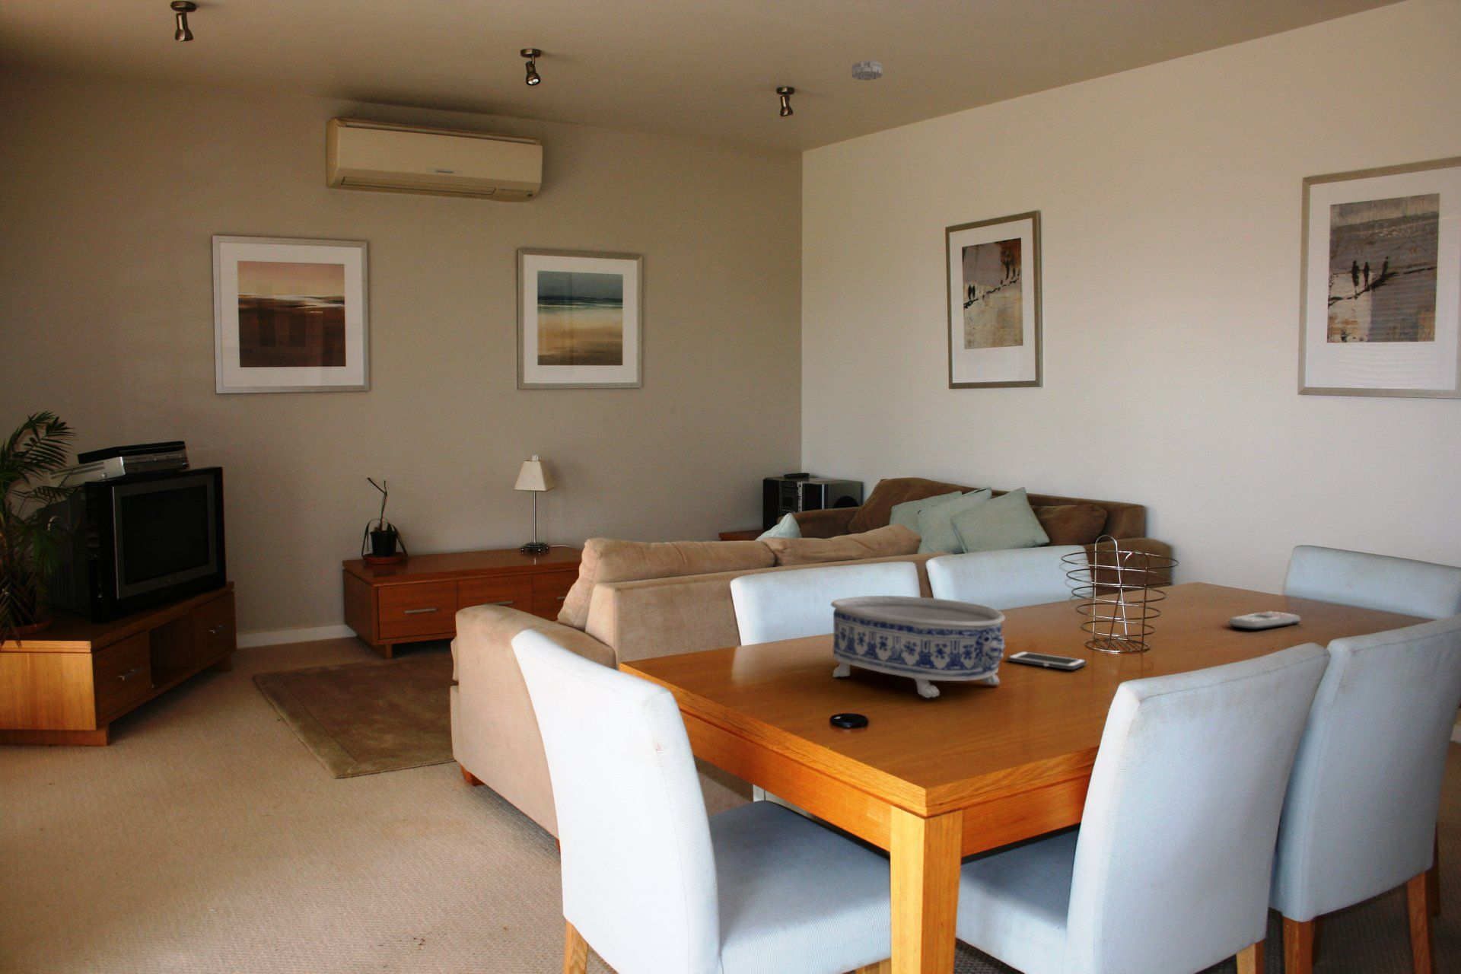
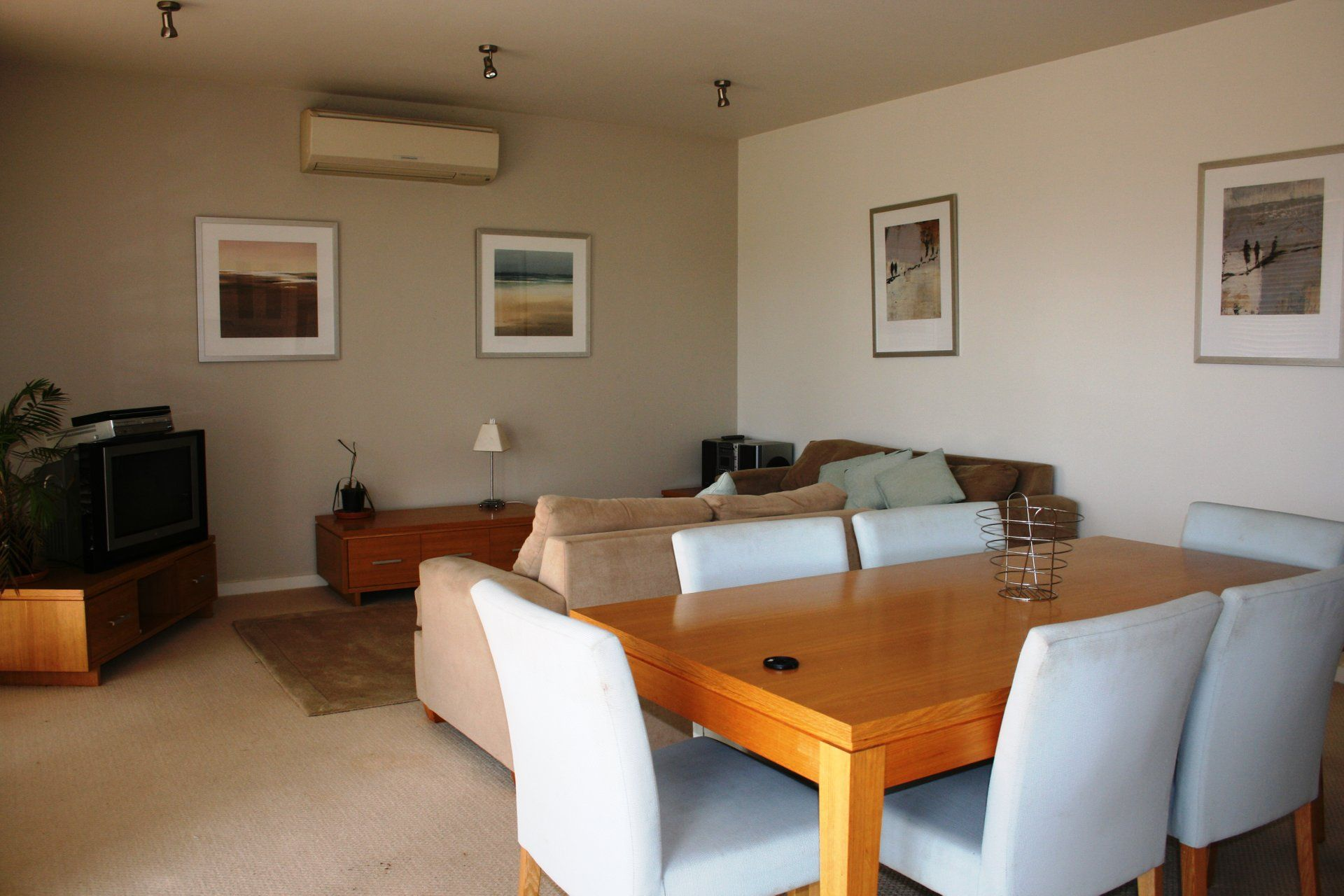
- remote control (1262, 620)
- cell phone (1046, 661)
- smoke detector (866, 70)
- decorative bowl (914, 642)
